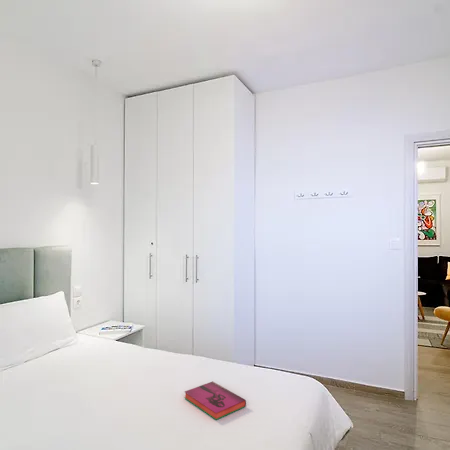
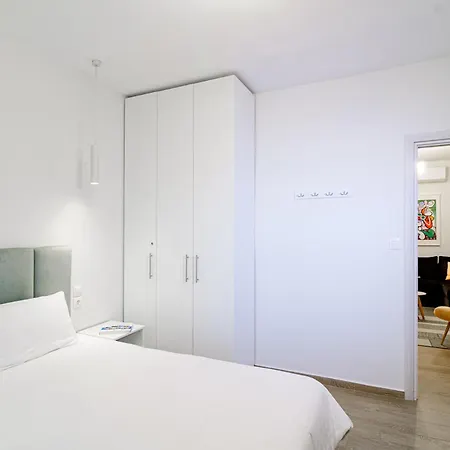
- hardback book (214, 398)
